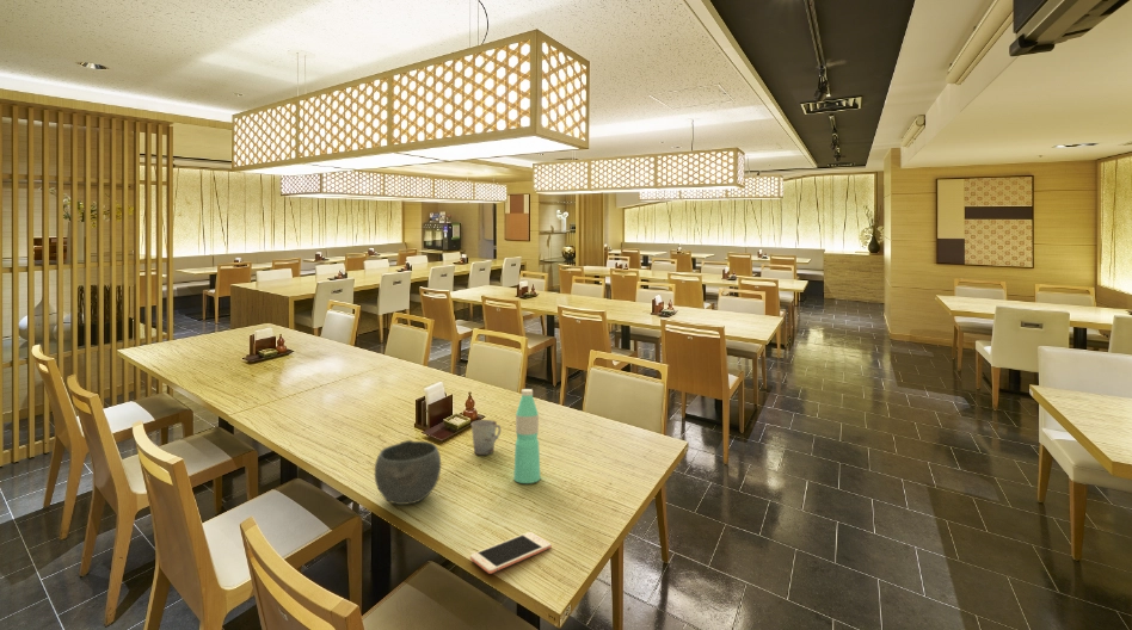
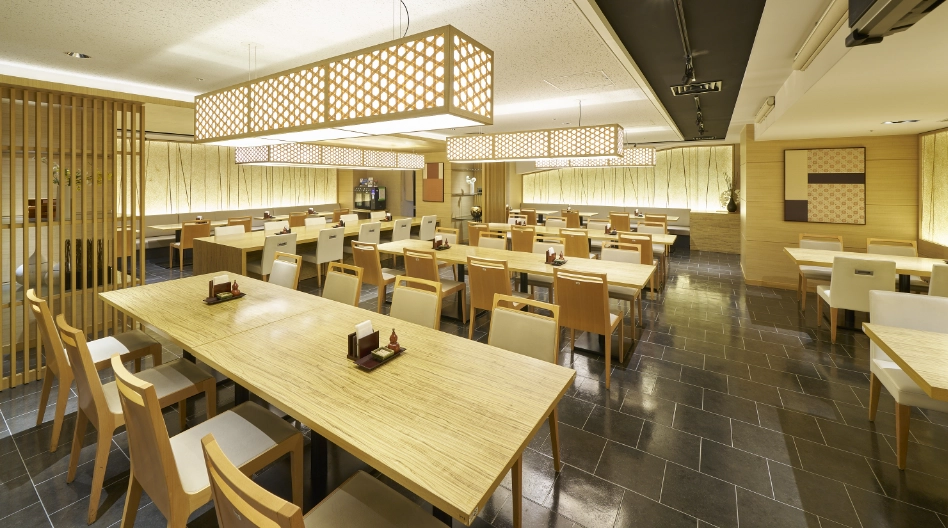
- cell phone (511, 551)
- cup (487, 436)
- bowl (408, 472)
- water bottle (527, 434)
